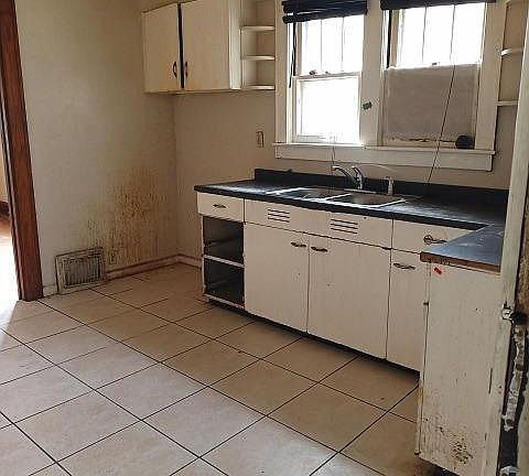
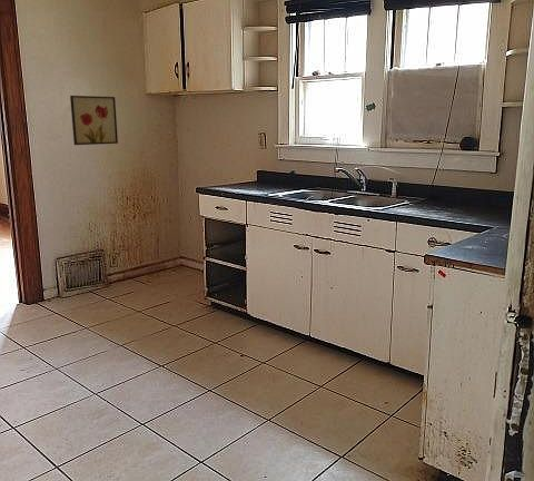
+ wall art (93, 120)
